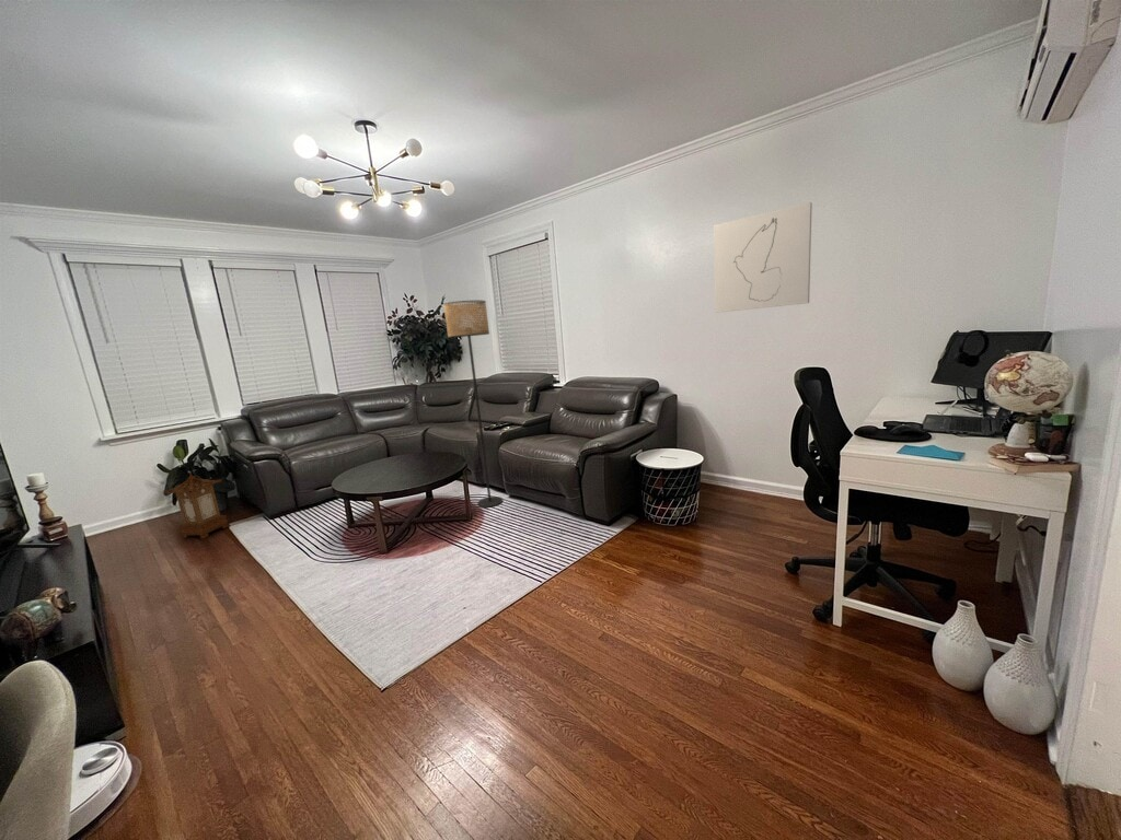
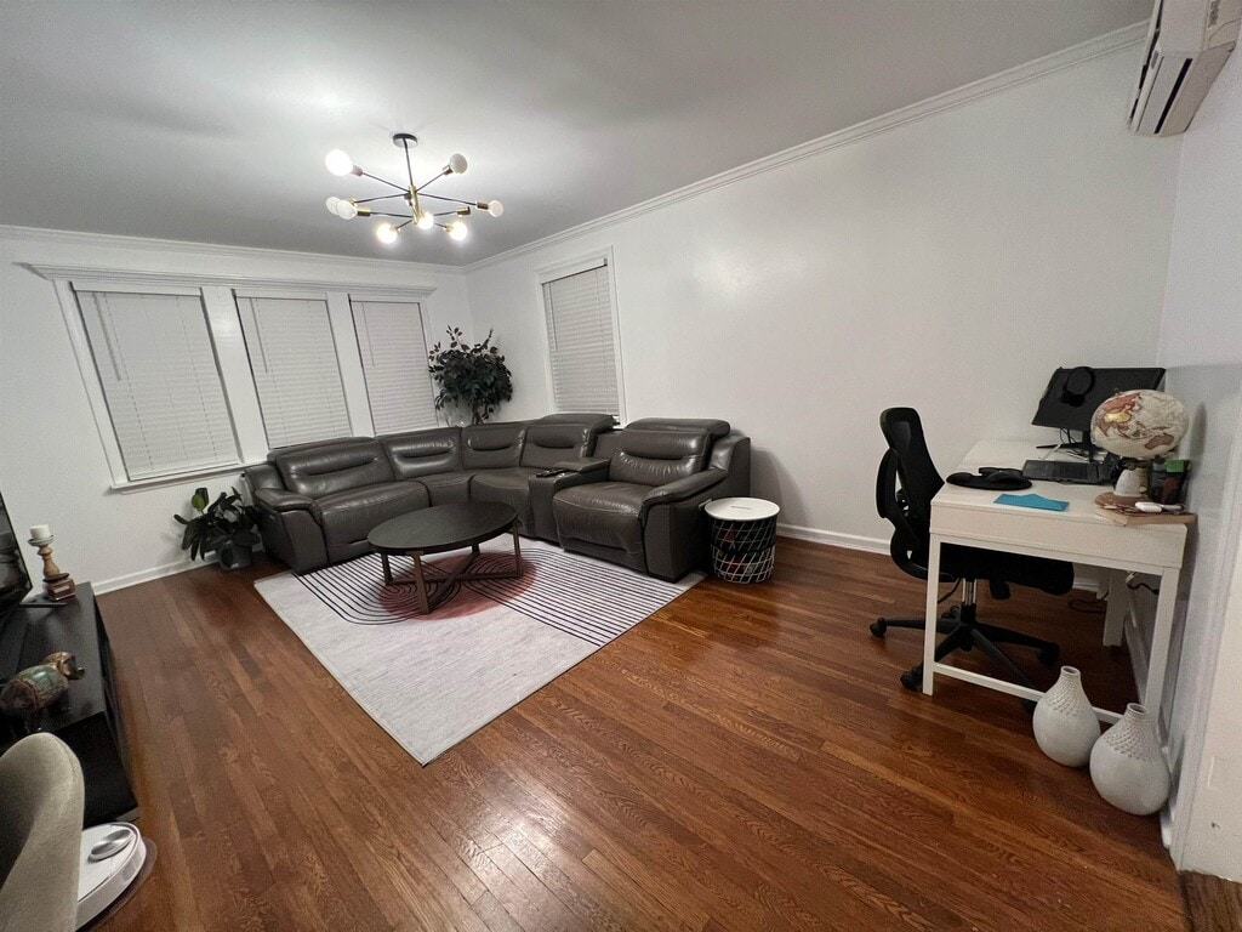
- wall art (759, 262)
- floor lamp (477, 407)
- lantern (197, 502)
